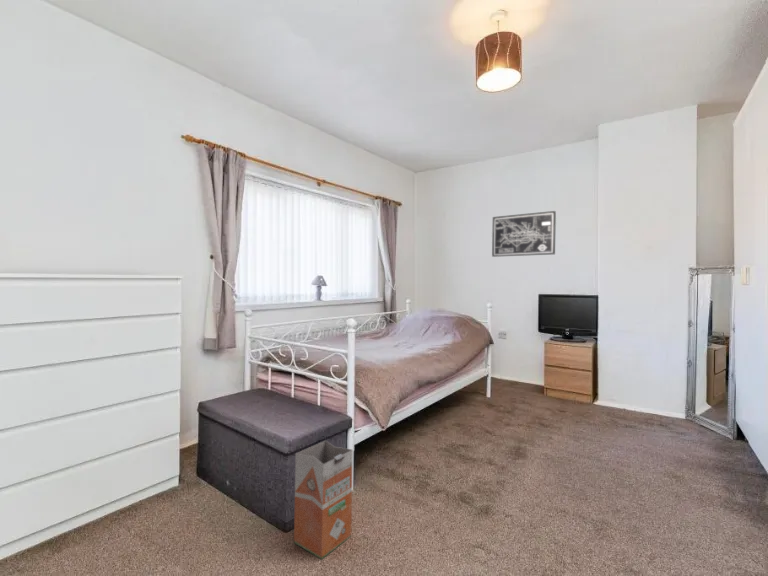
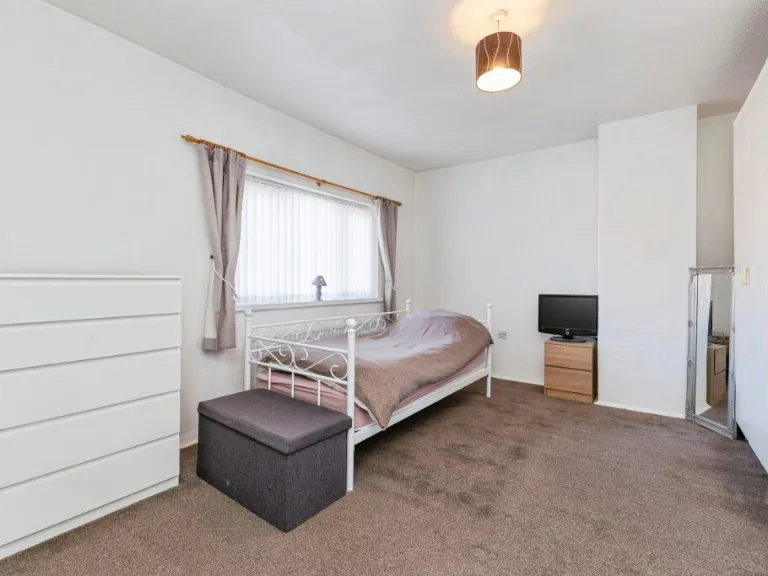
- wall art (522, 234)
- waste bin (326, 494)
